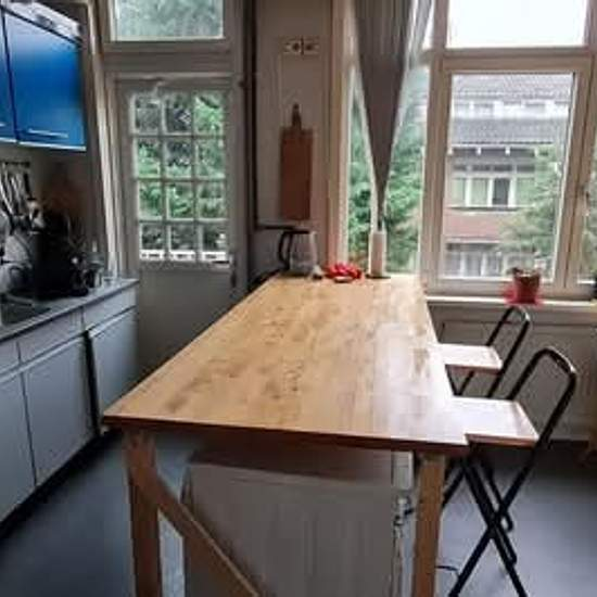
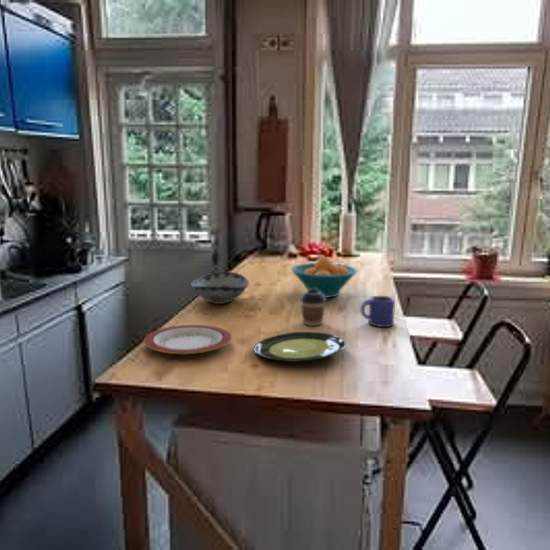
+ fruit bowl (324, 275)
+ plate (188, 341)
+ plate (299, 346)
+ coffee cup (312, 306)
+ decorative bowl (220, 289)
+ mug (377, 310)
